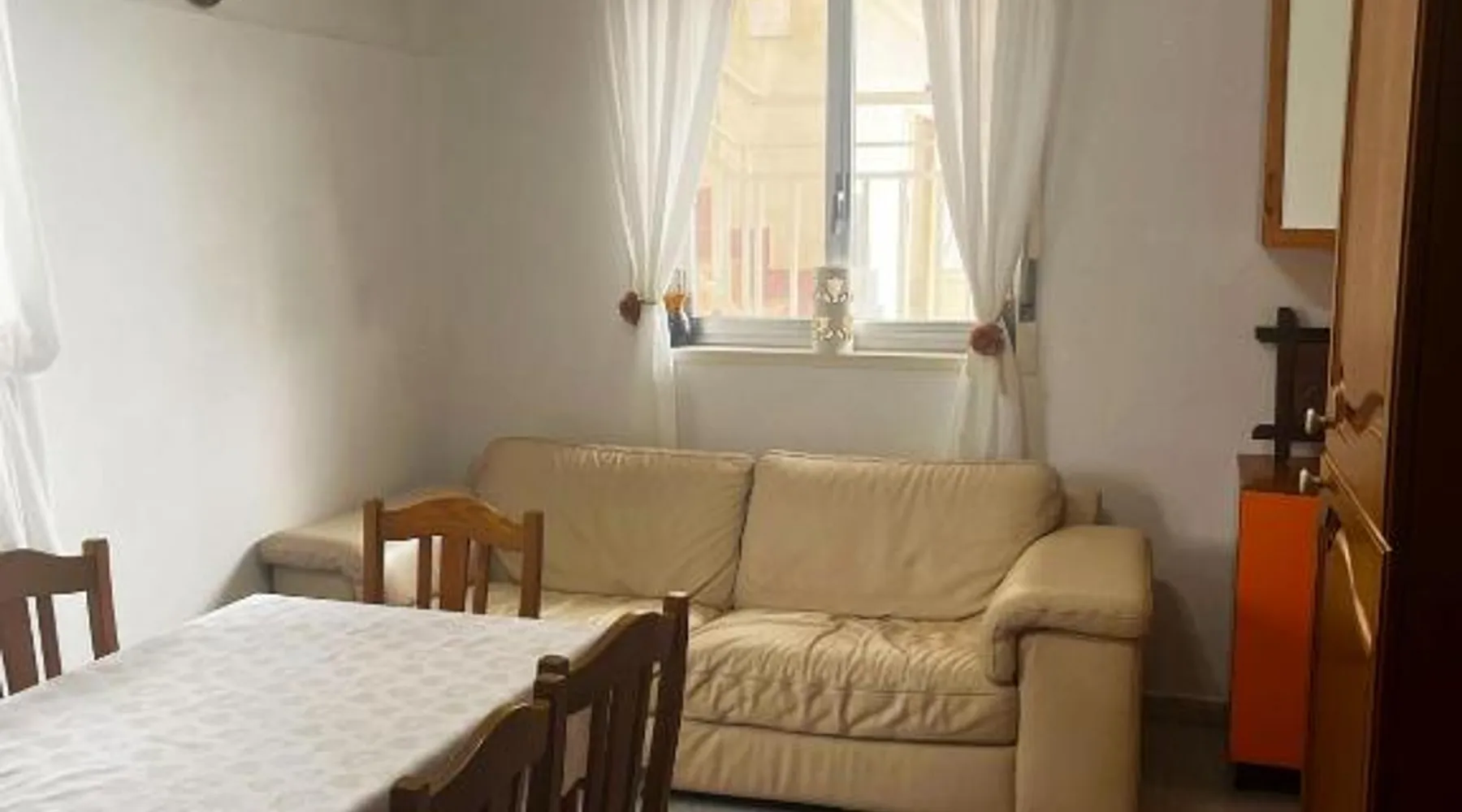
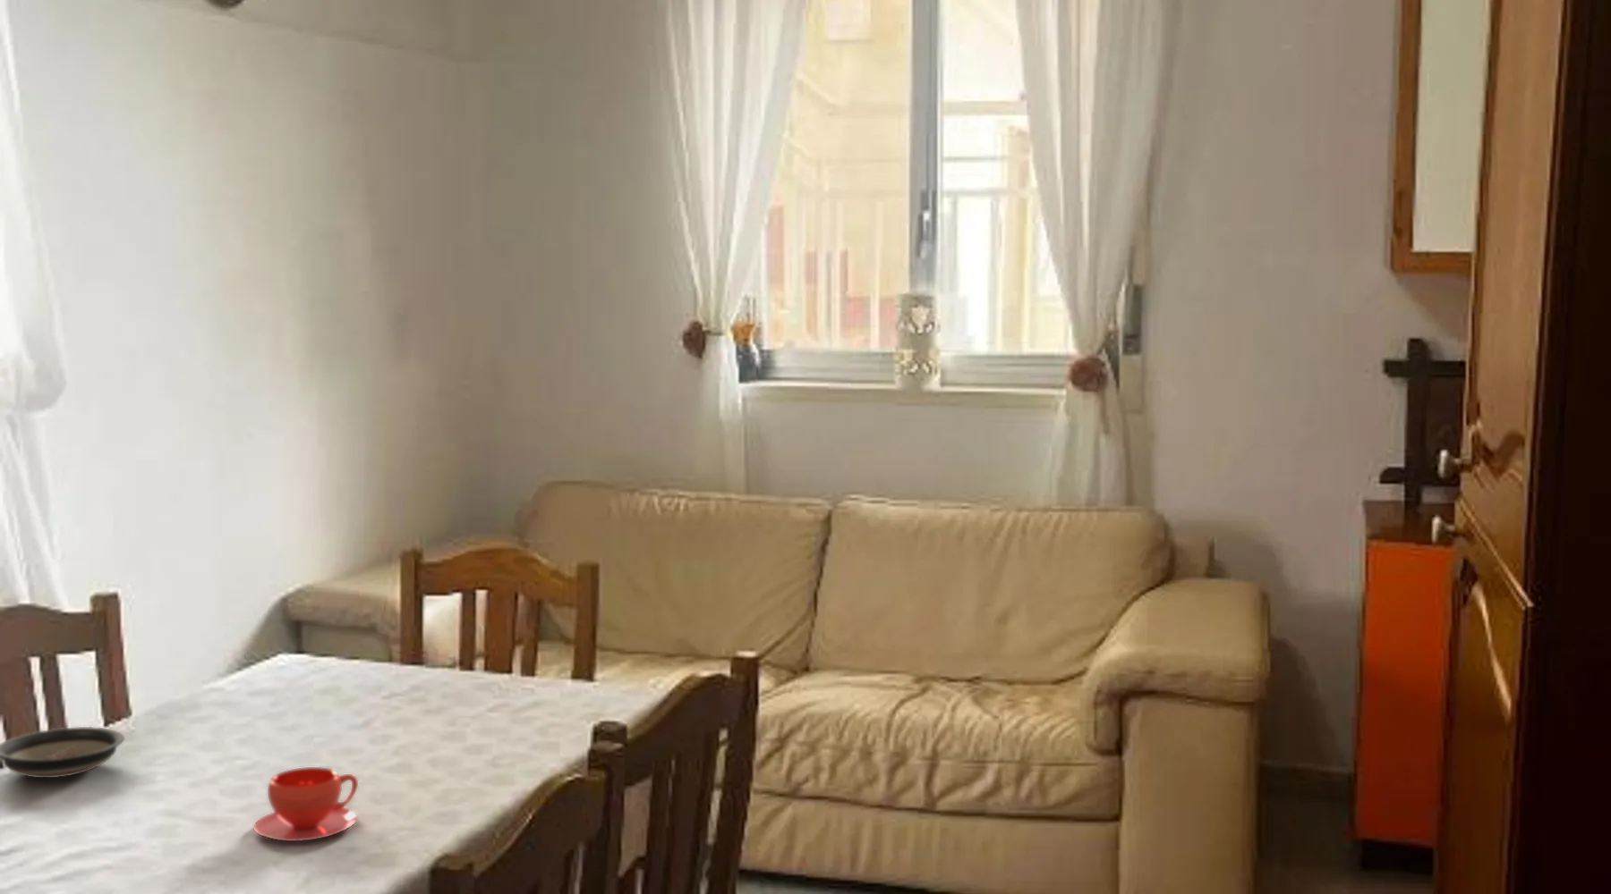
+ teacup (307, 802)
+ saucer (60, 756)
